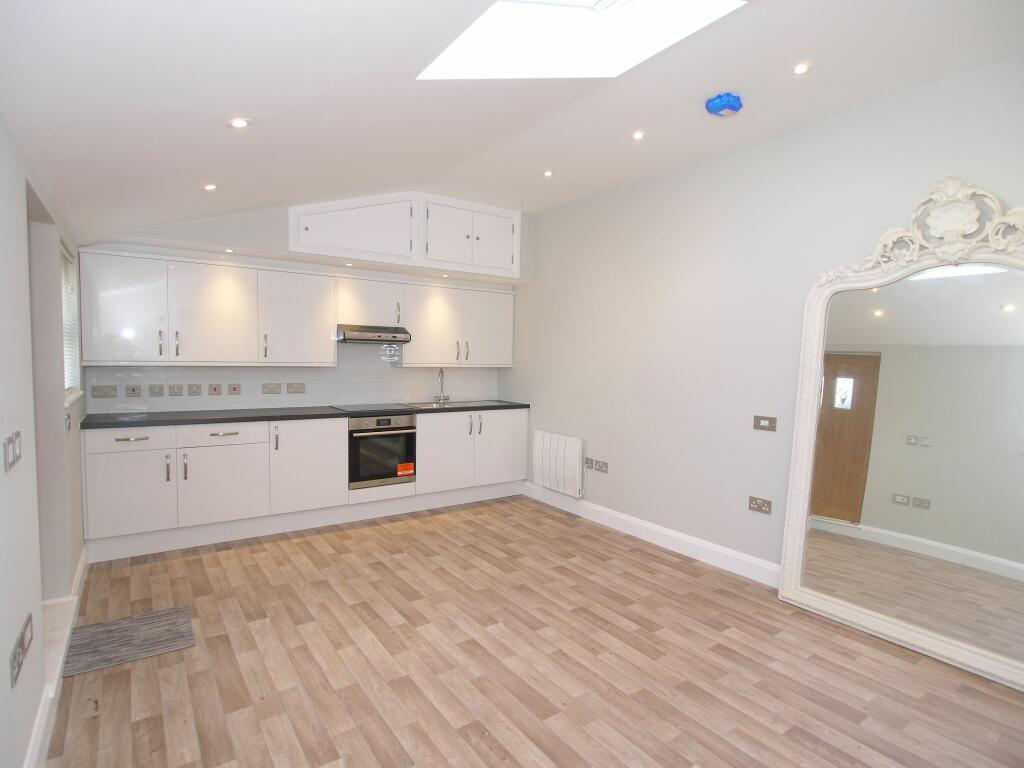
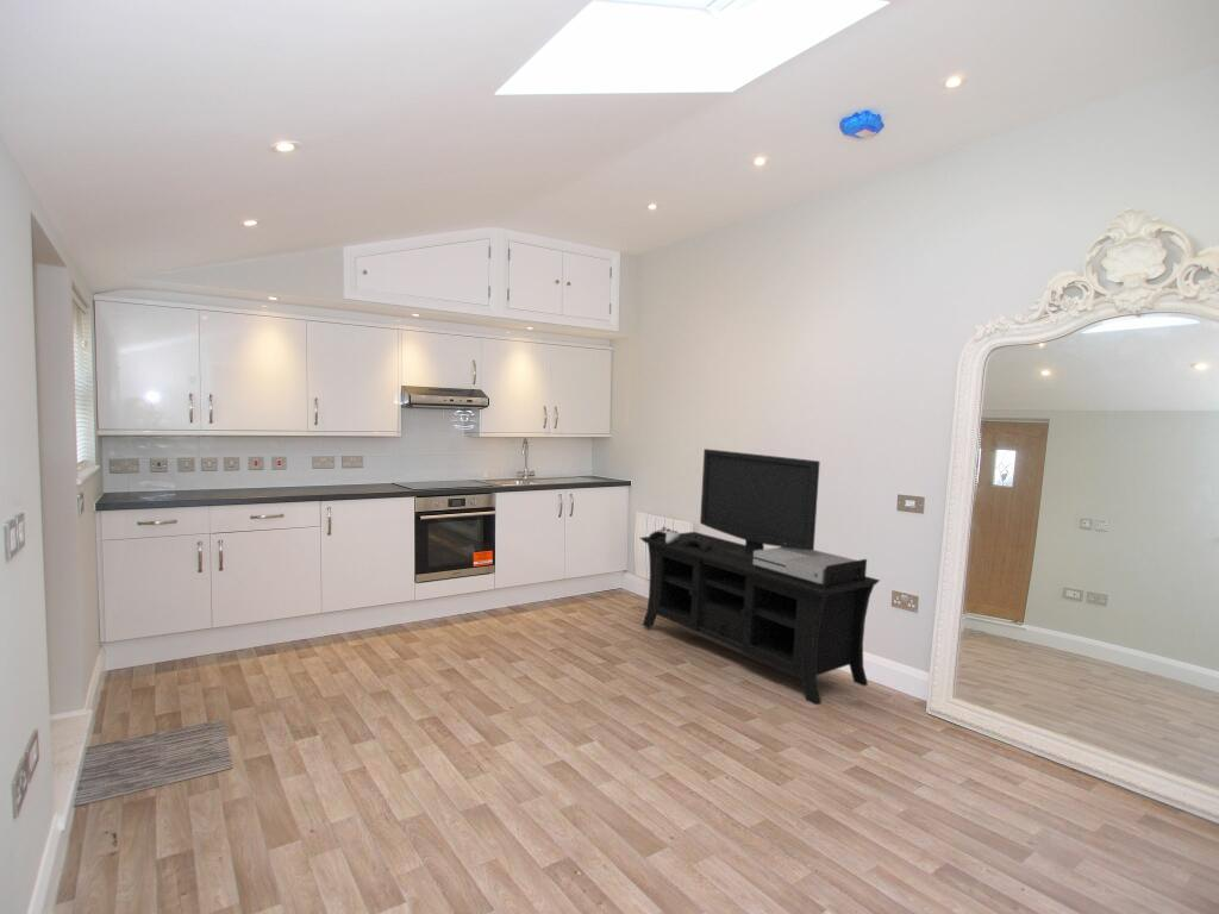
+ media console (745, 555)
